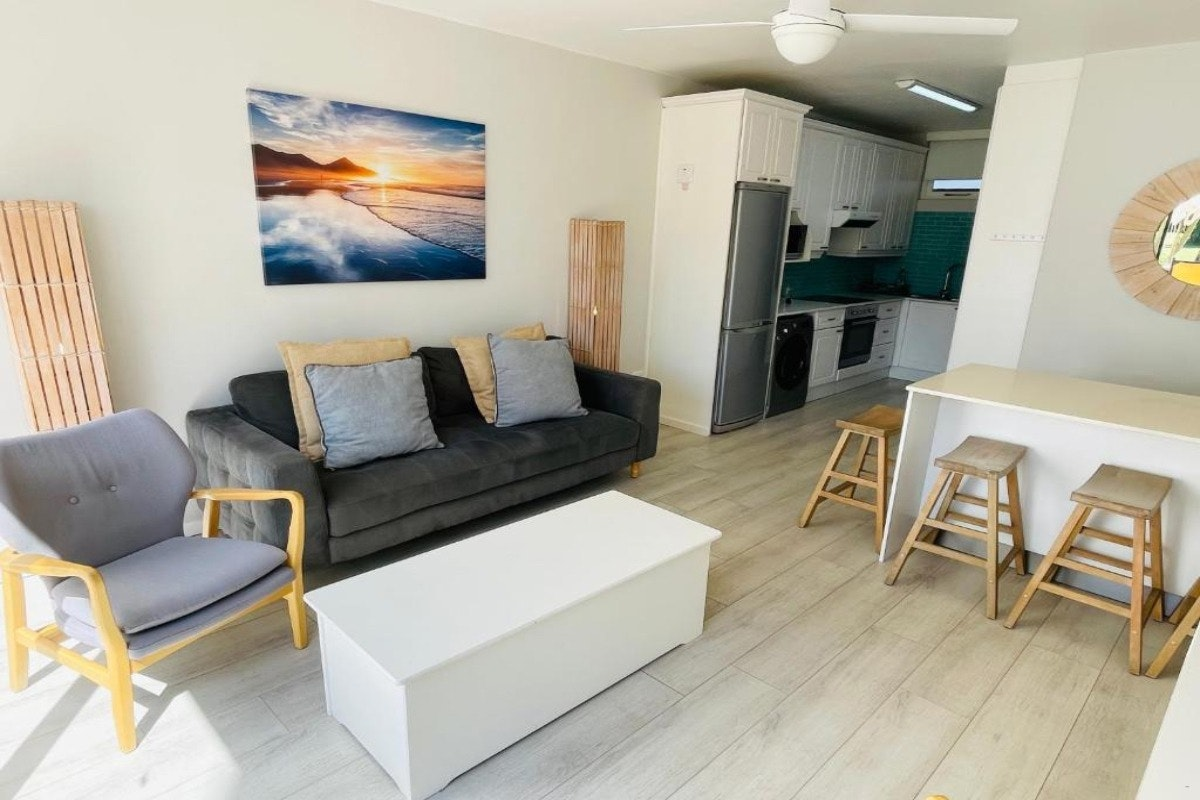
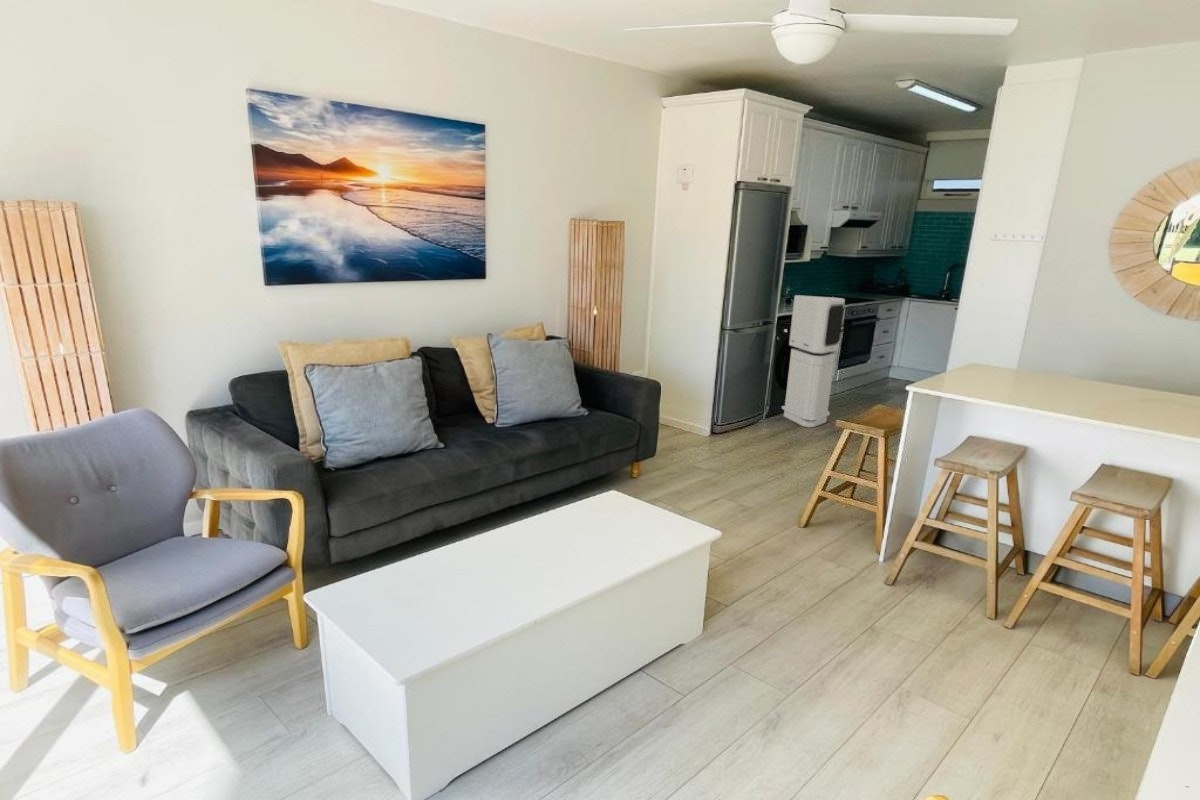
+ air purifier (808, 360)
